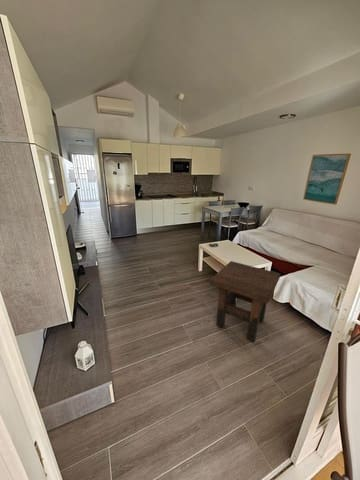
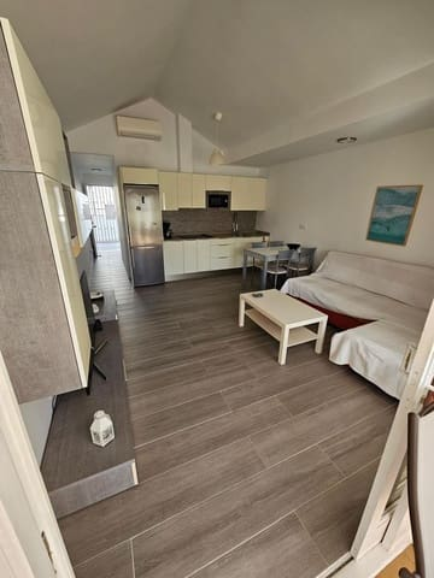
- side table (243, 299)
